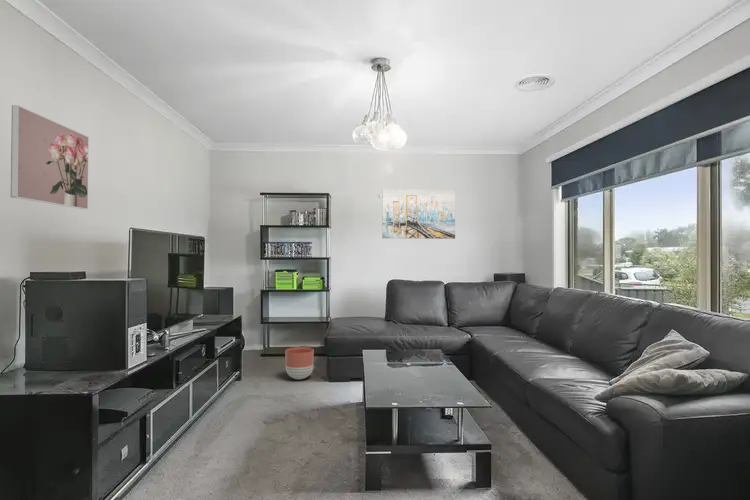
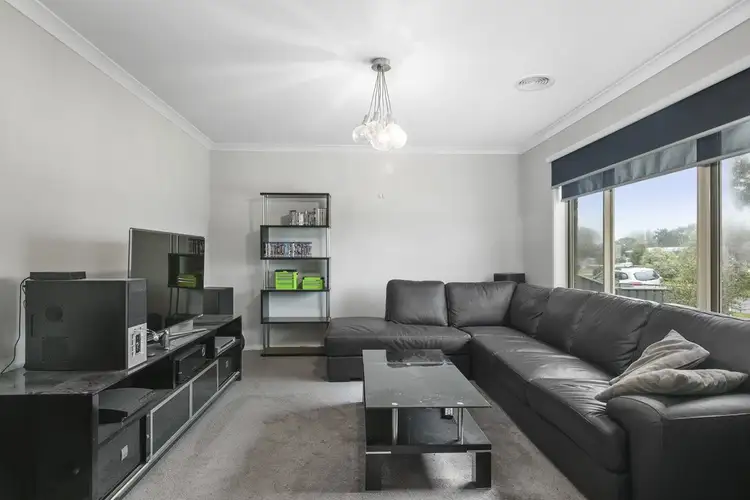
- wall art (418, 214)
- planter (299, 364)
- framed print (54, 163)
